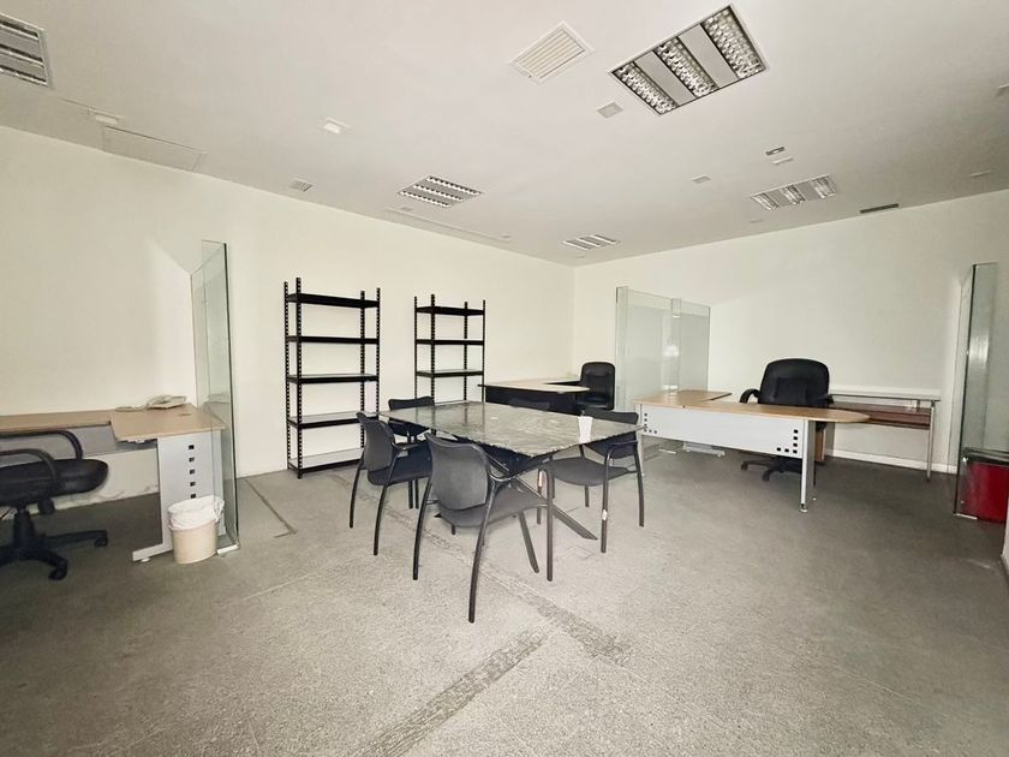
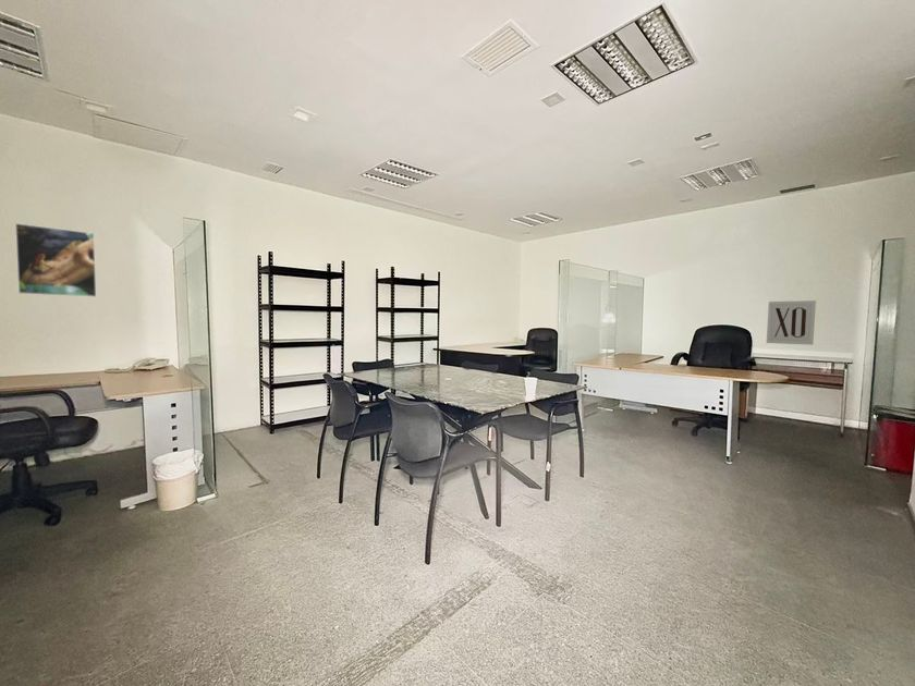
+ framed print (58, 261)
+ wall art (790, 322)
